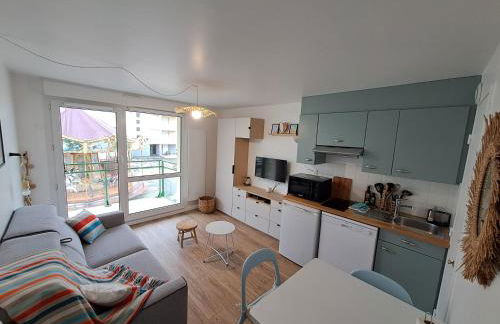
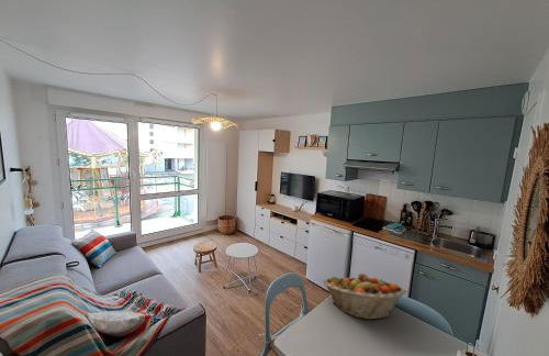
+ fruit basket (361, 291)
